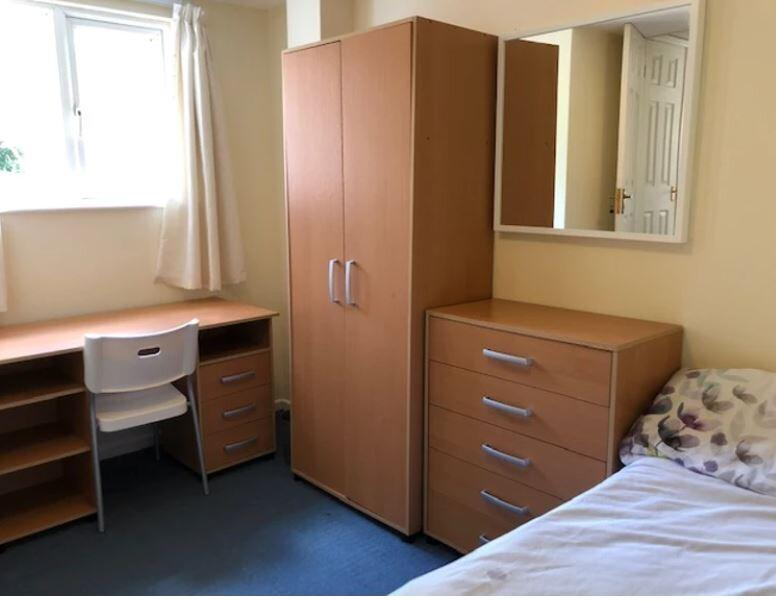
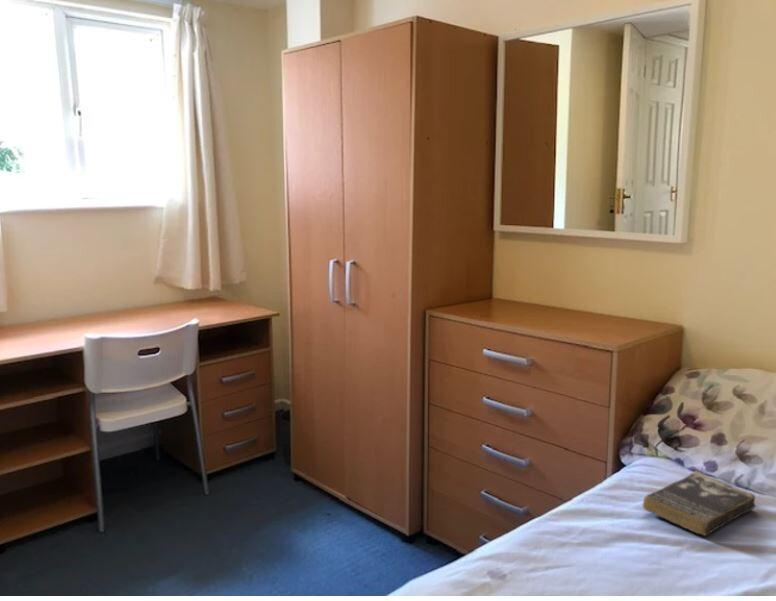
+ book (700, 501)
